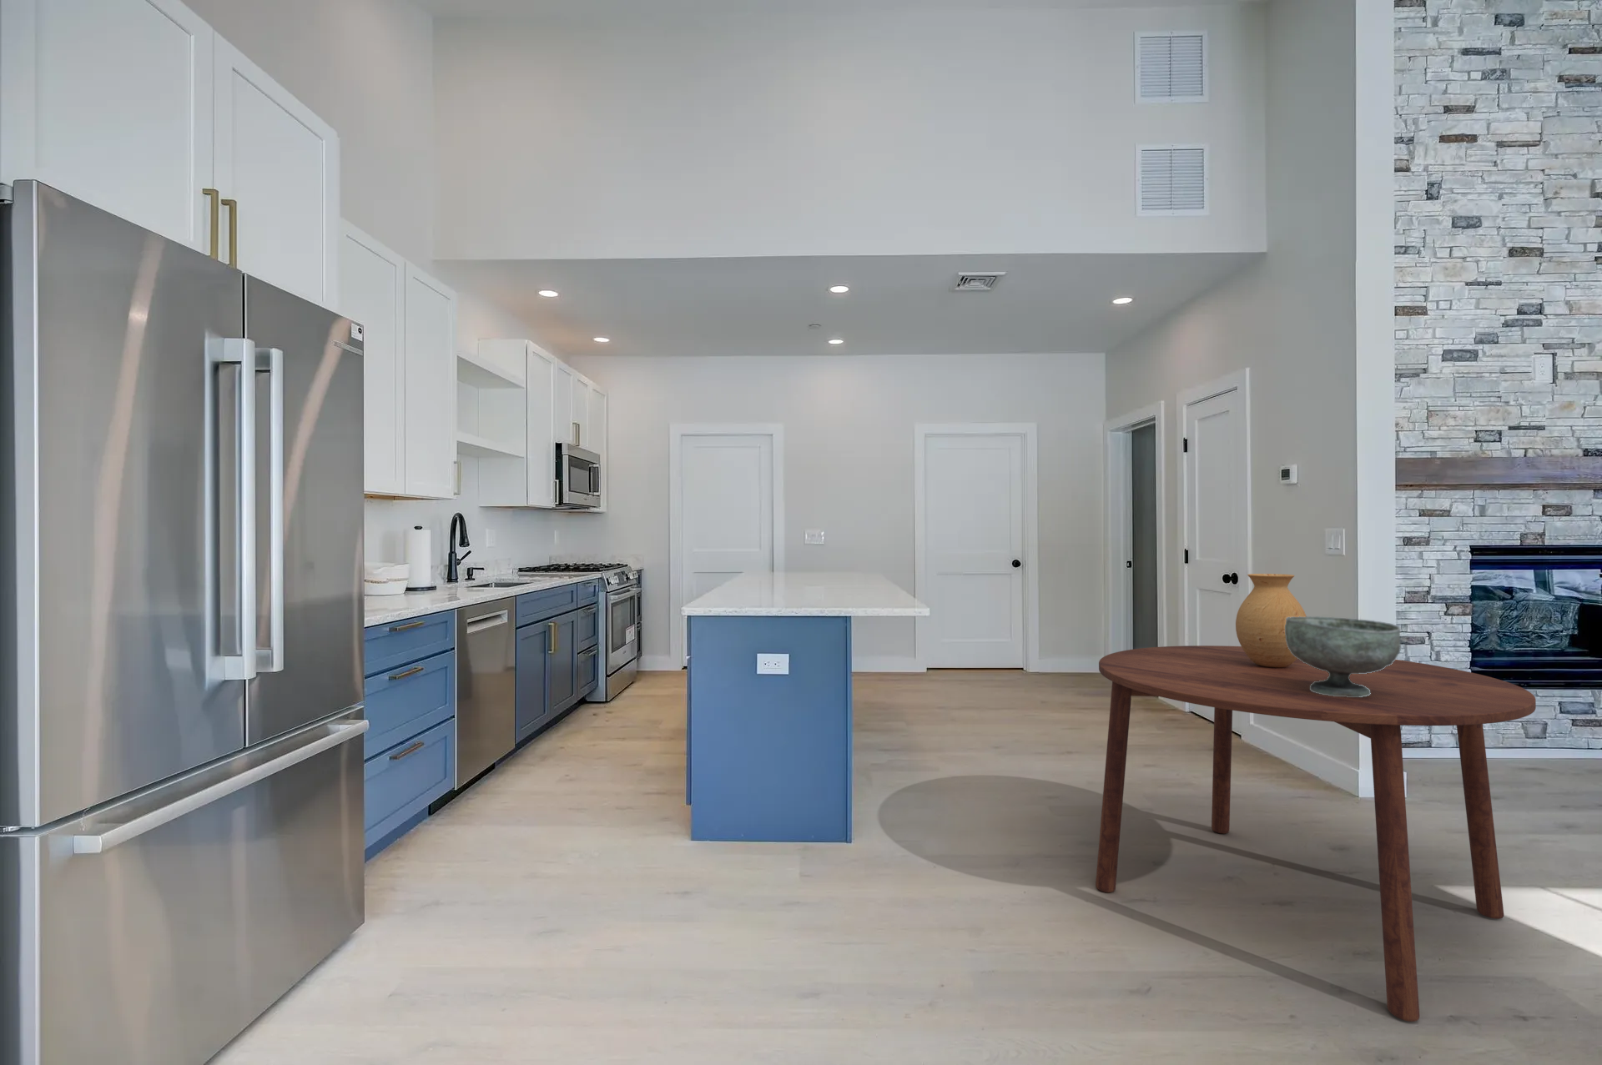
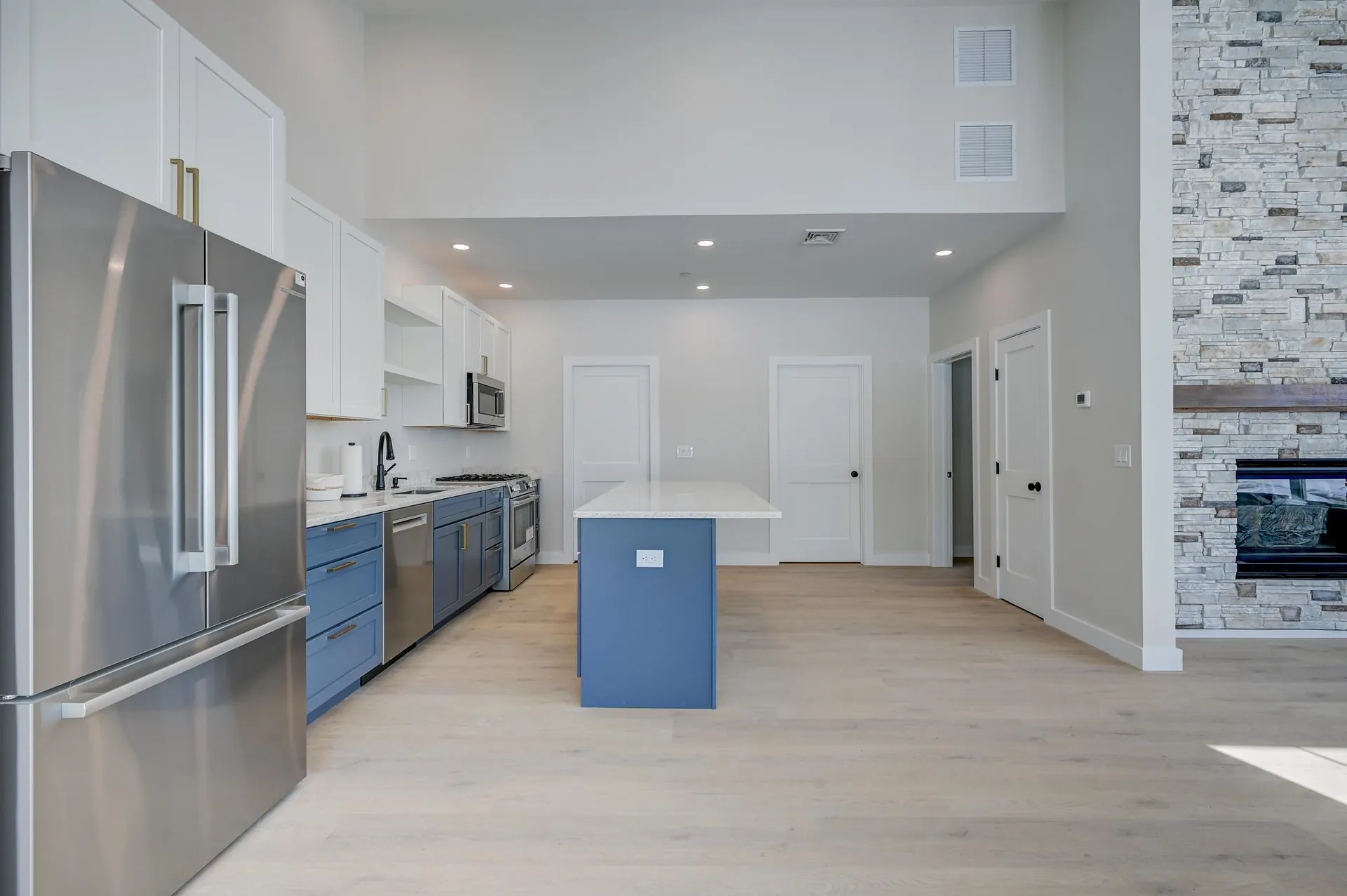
- decorative bowl (1340, 655)
- dining table (1230, 787)
- vase (1270, 619)
